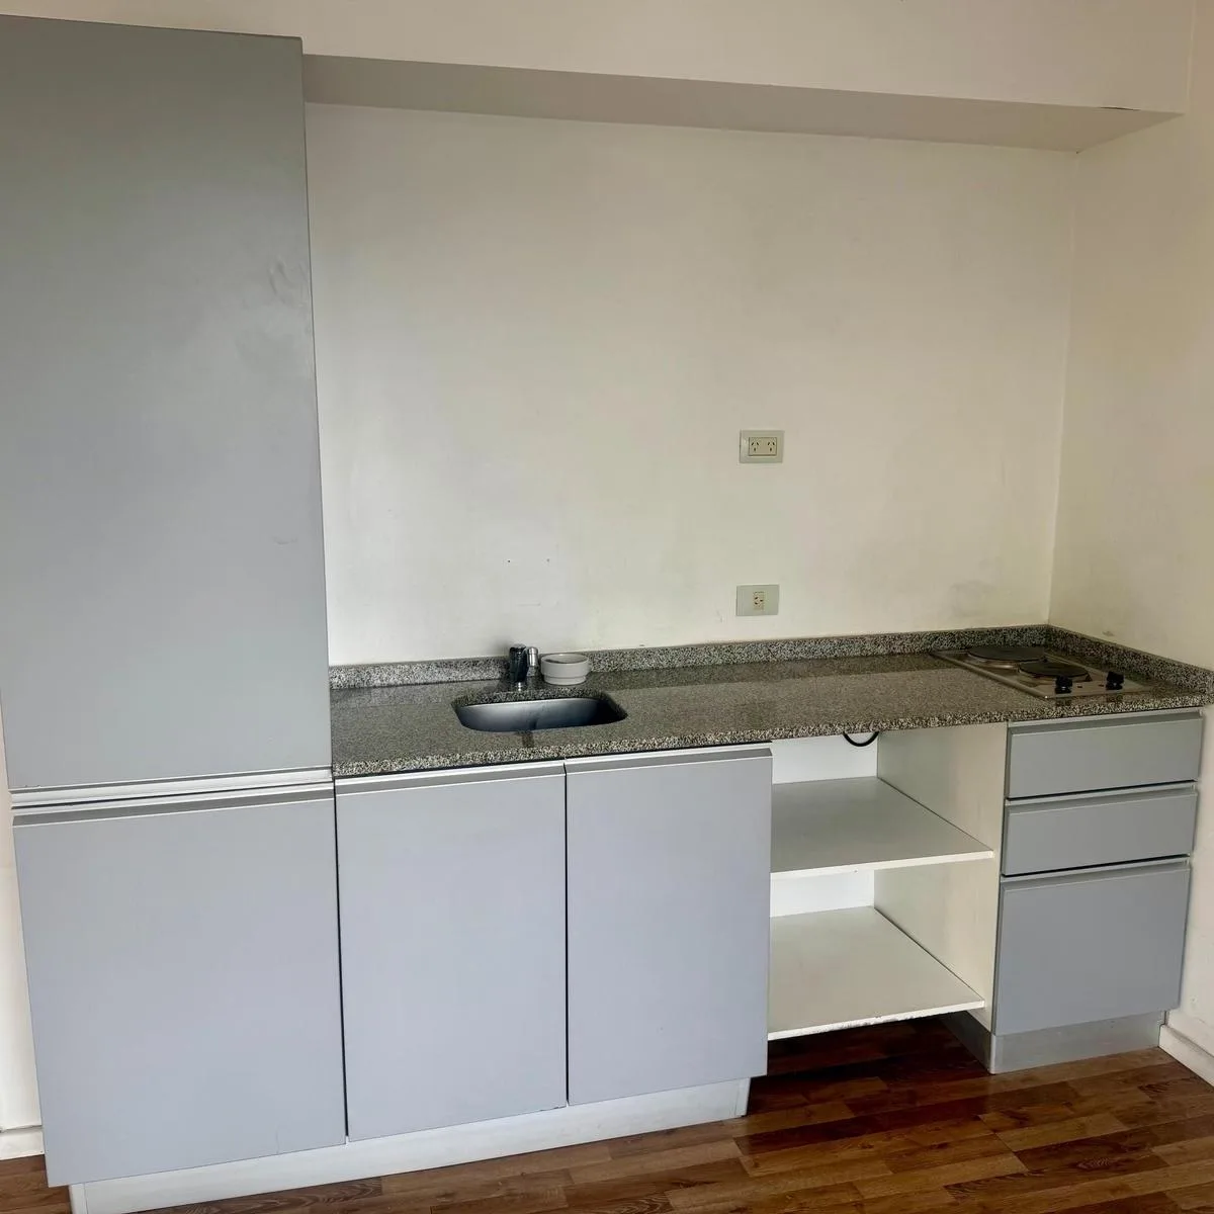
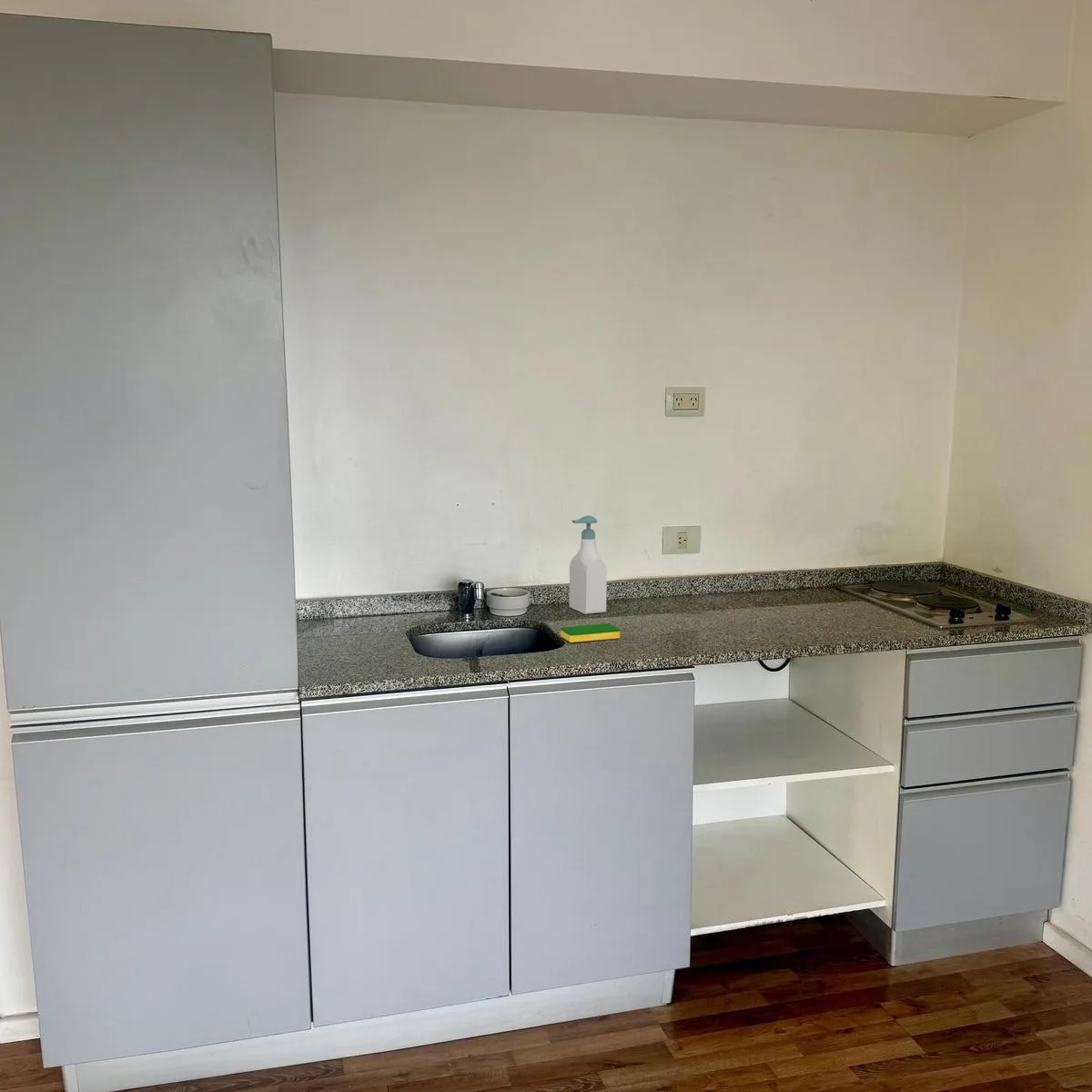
+ dish sponge (590, 632)
+ soap bottle (585, 562)
